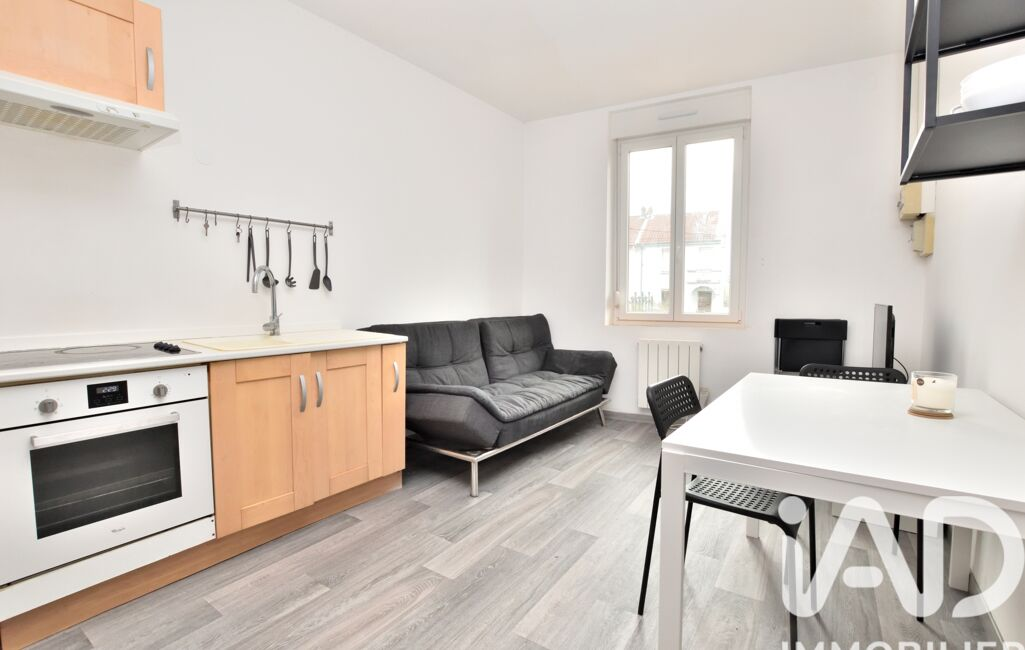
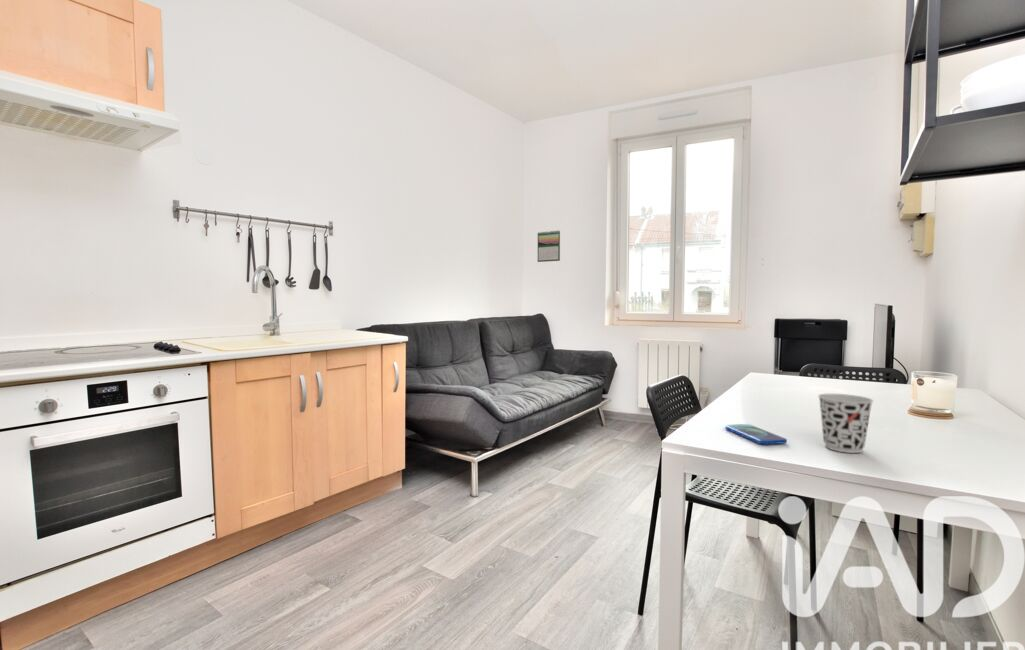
+ smartphone (754, 433)
+ cup (844, 423)
+ calendar (548, 246)
